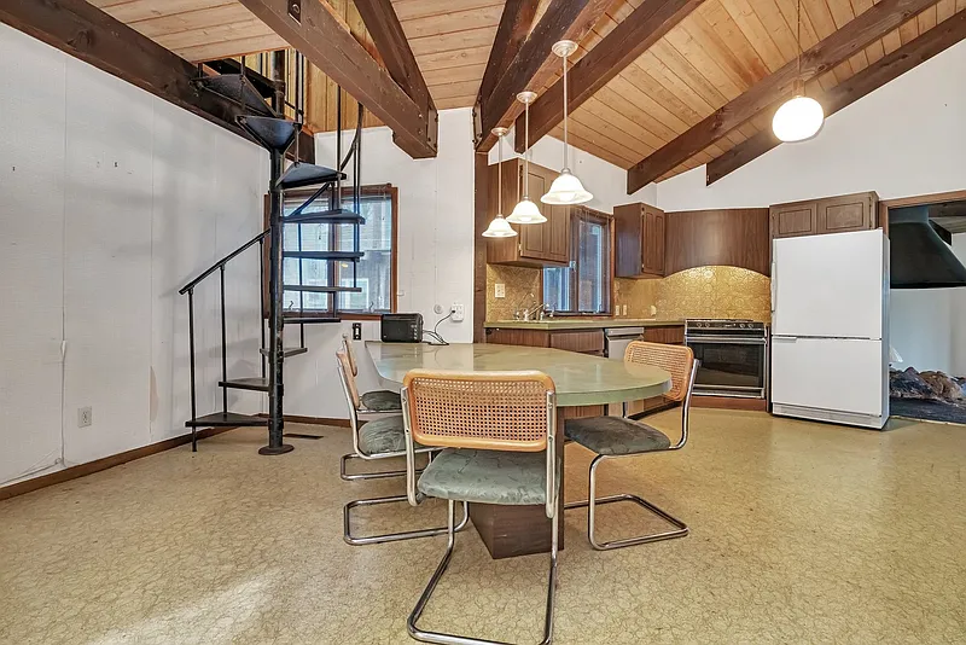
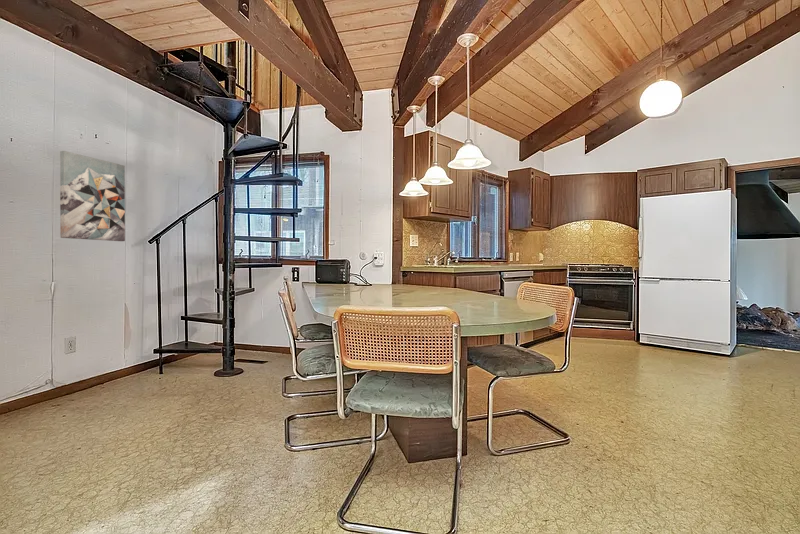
+ wall art (94, 199)
